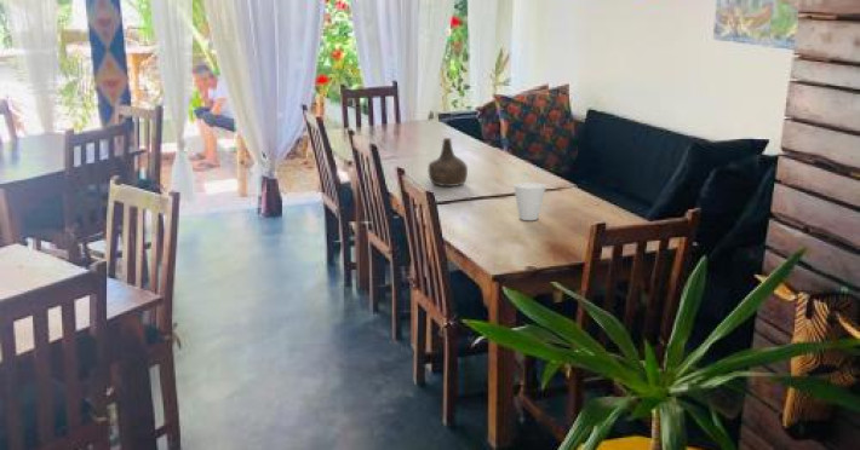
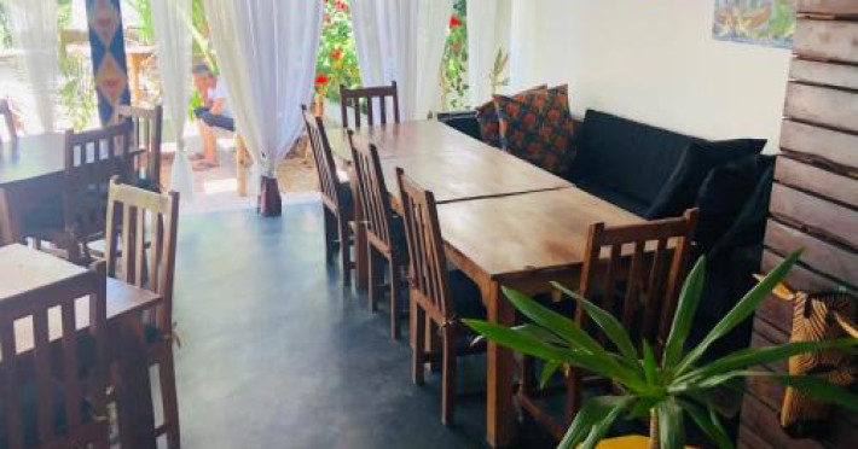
- bottle (447, 161)
- cup (528, 201)
